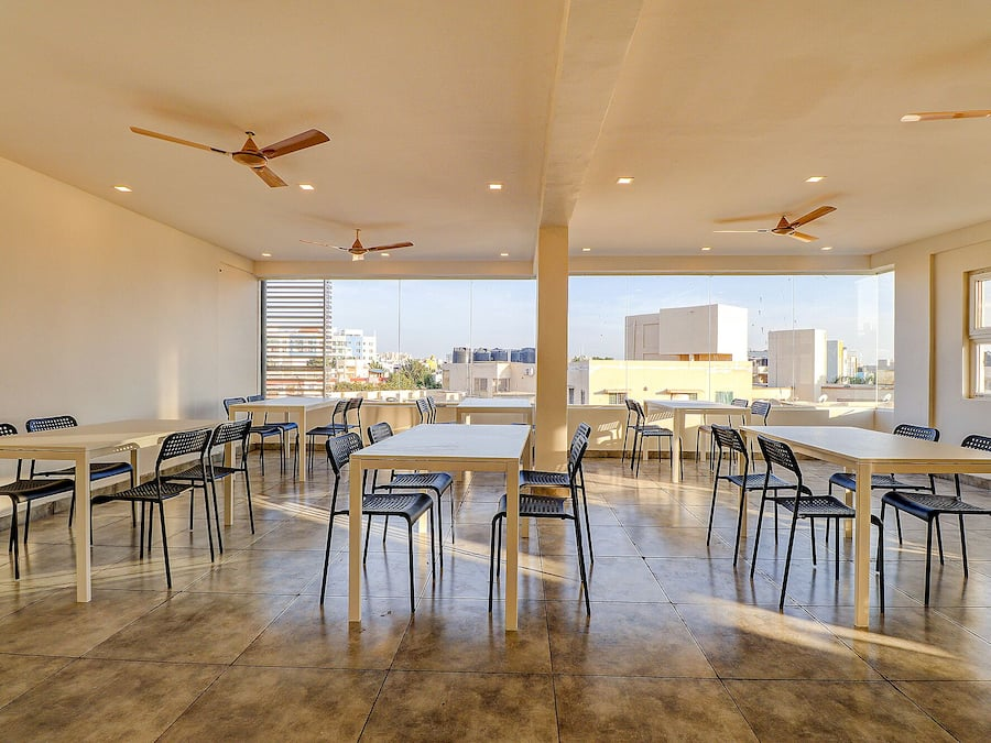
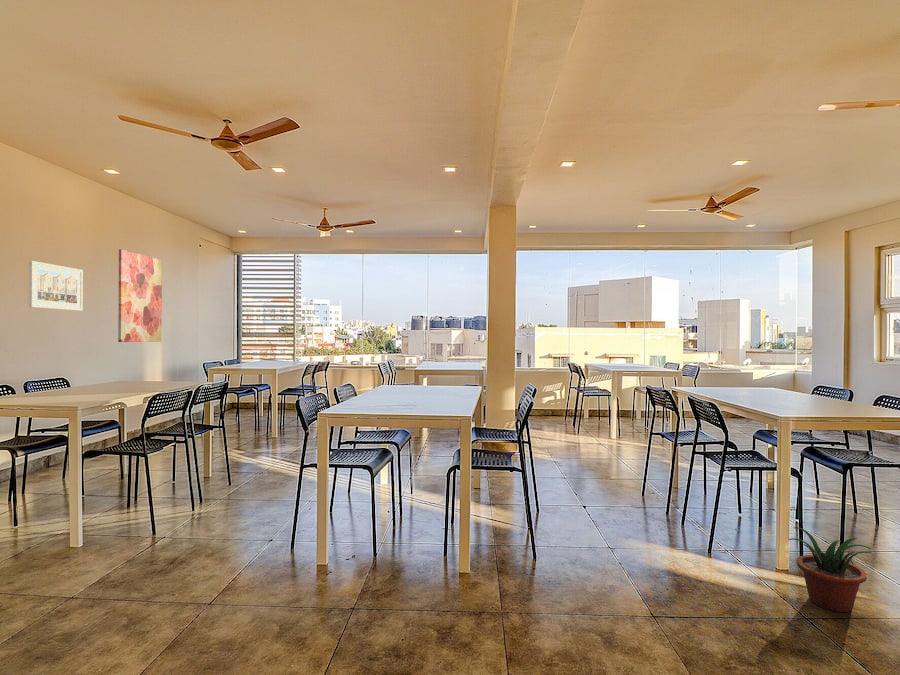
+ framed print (57, 287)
+ wall art (141, 298)
+ potted plant (830, 569)
